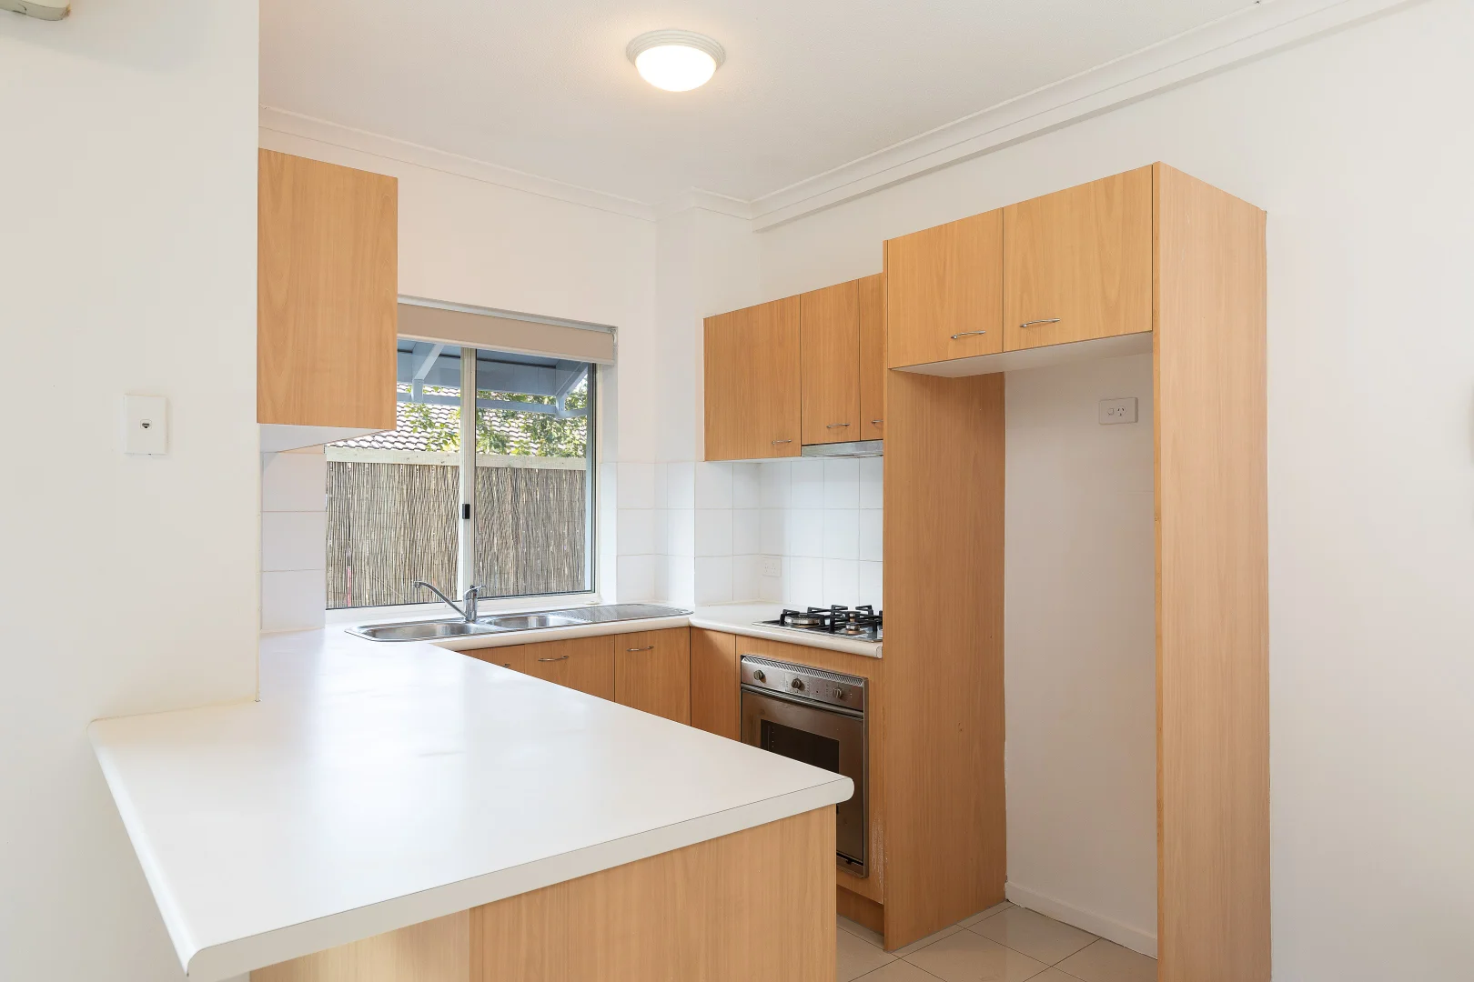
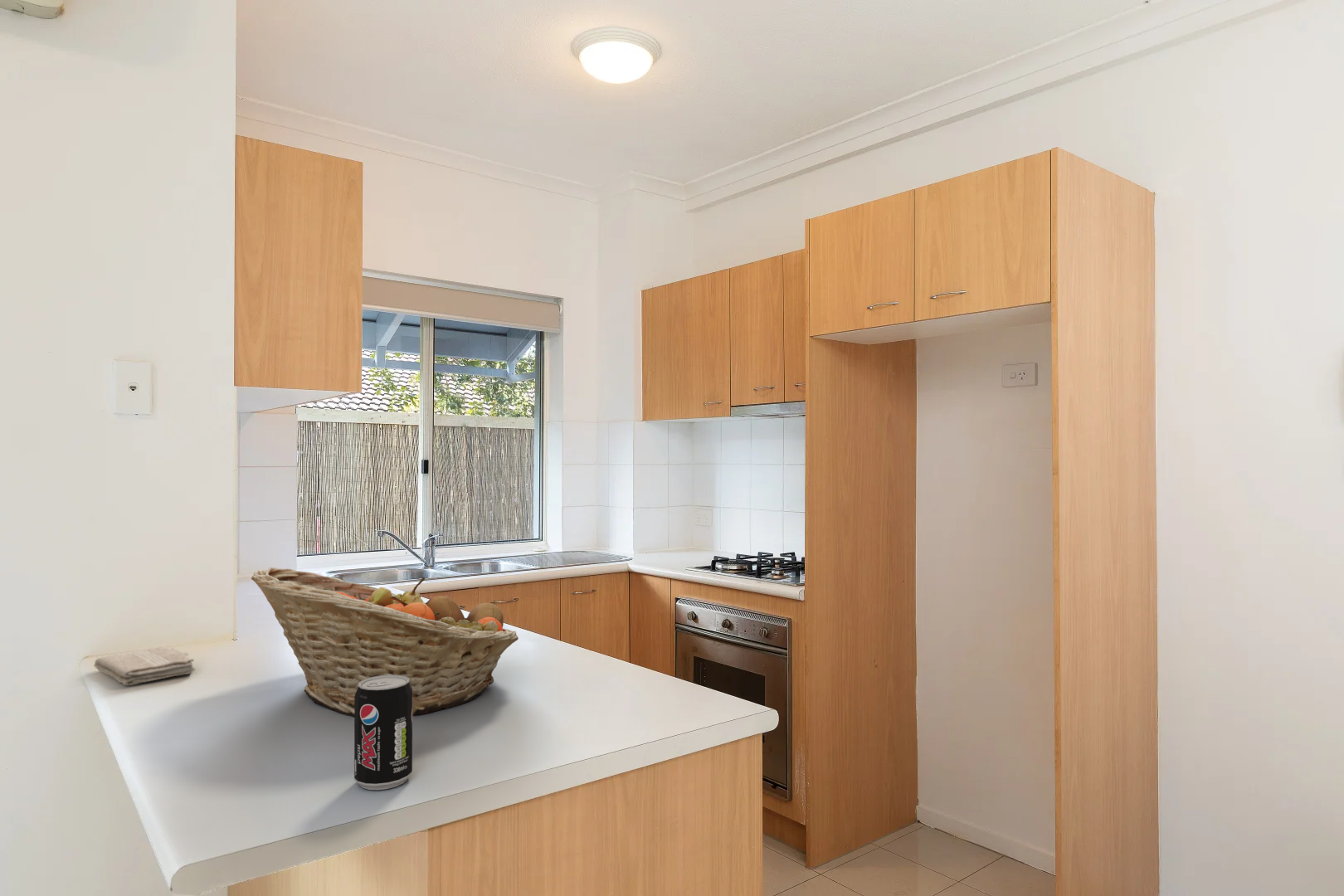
+ fruit basket (386, 627)
+ washcloth (145, 663)
+ beverage can (383, 731)
